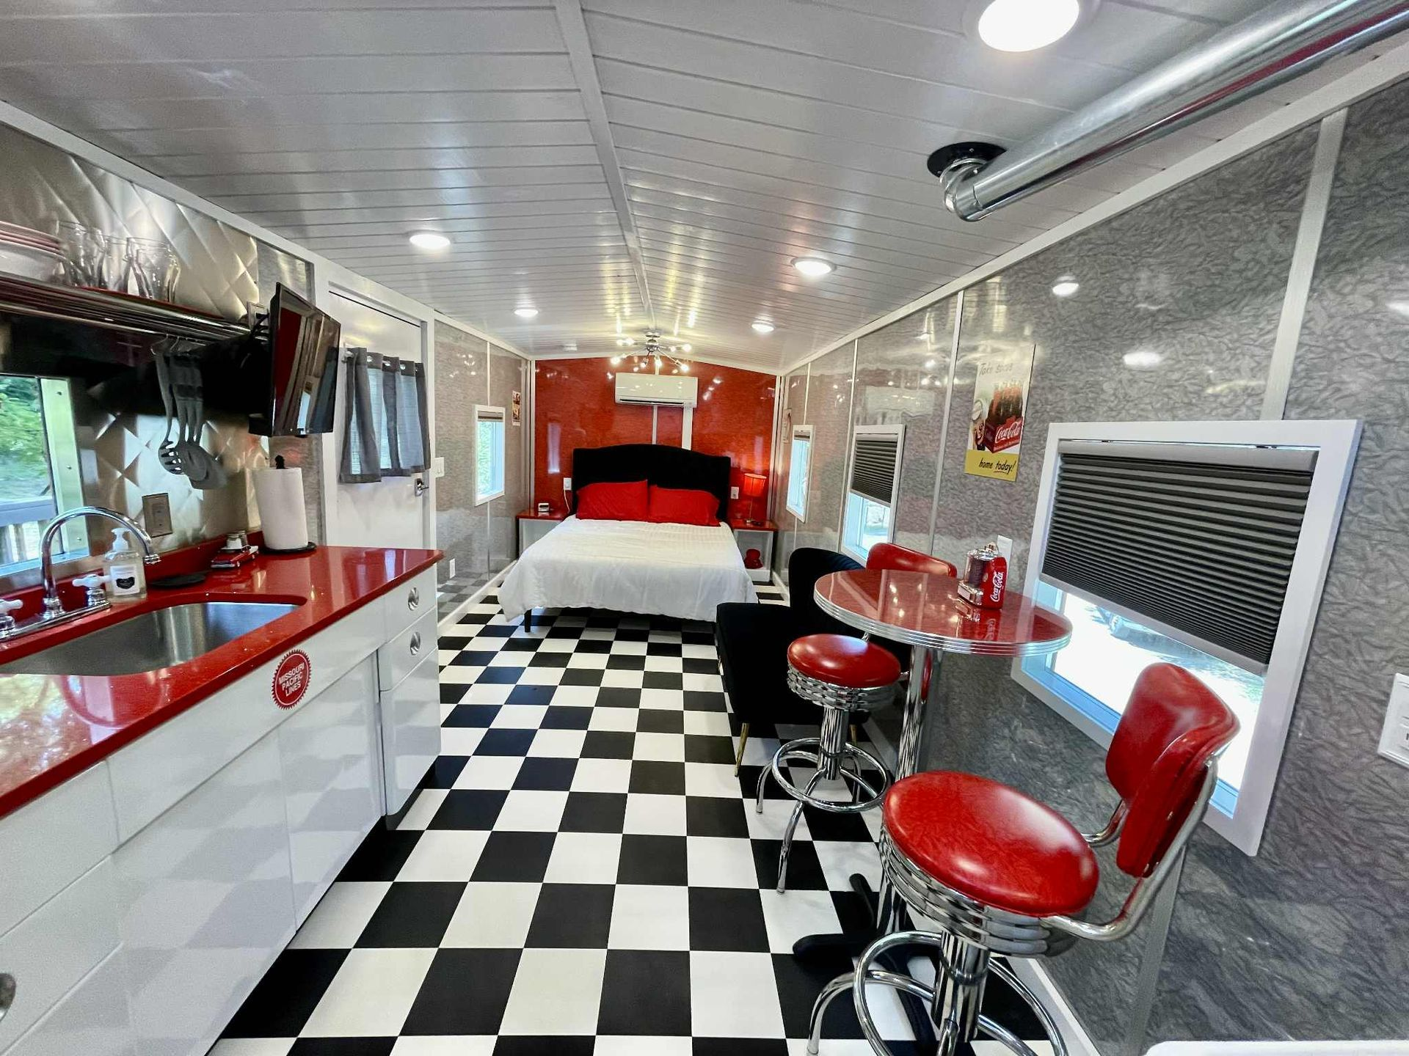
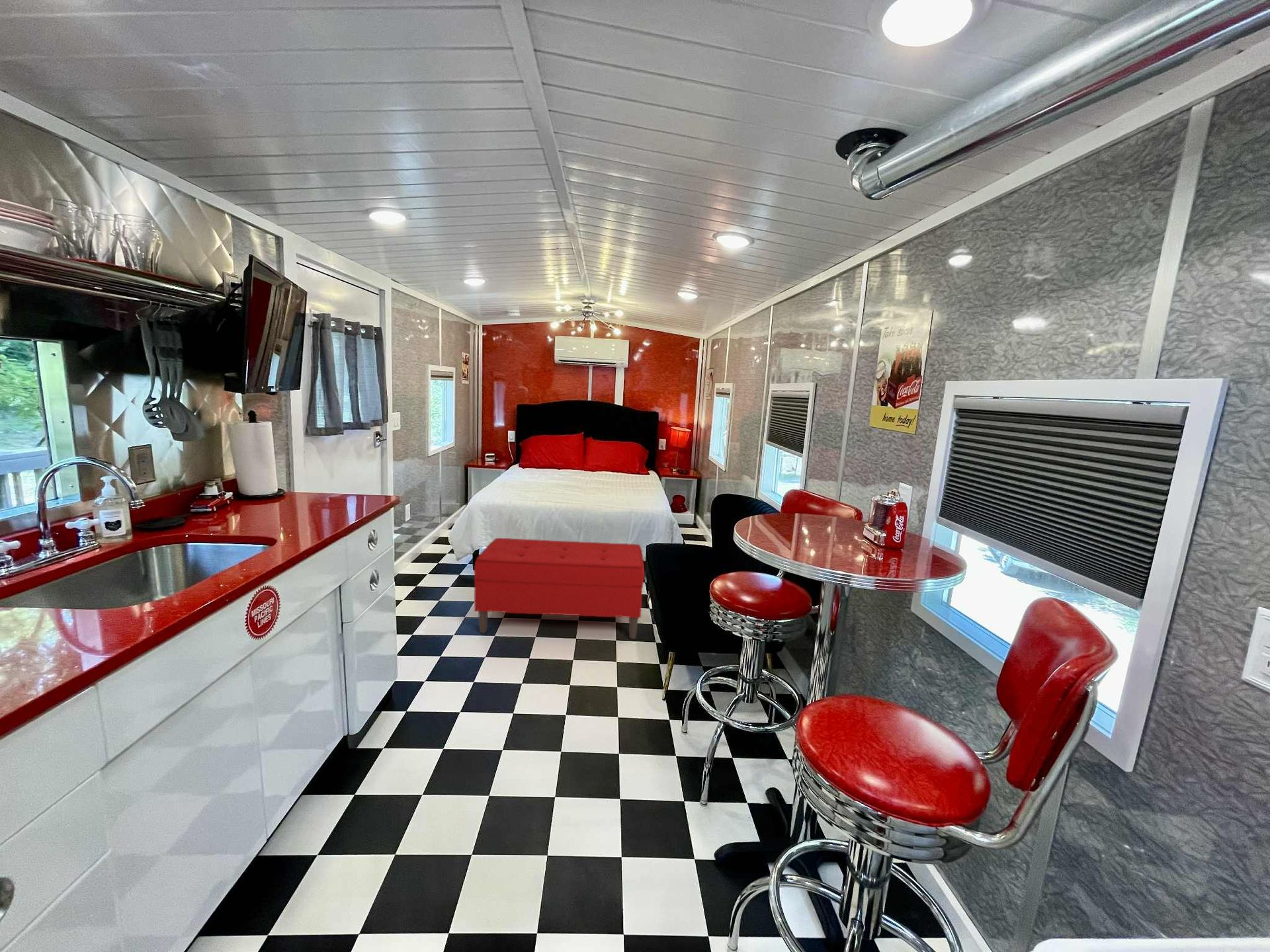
+ bench (563, 586)
